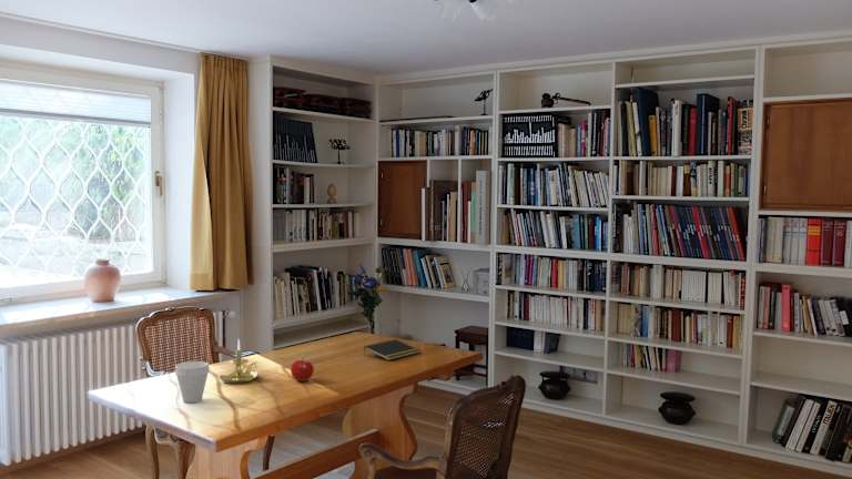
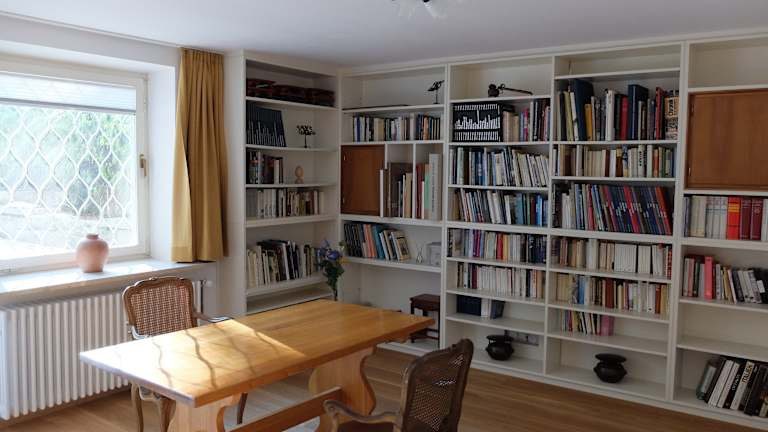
- candle holder (241, 358)
- cup (192, 381)
- notepad (392, 349)
- fruit (302, 368)
